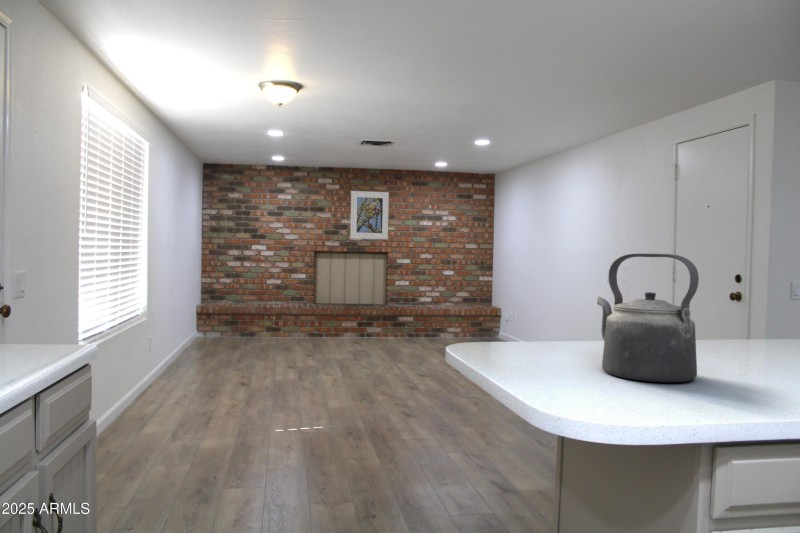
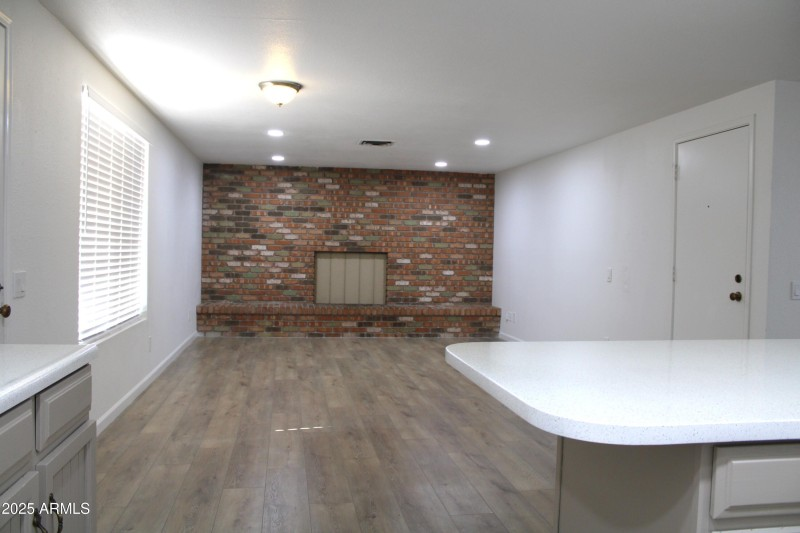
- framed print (369, 215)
- kettle (642, 313)
